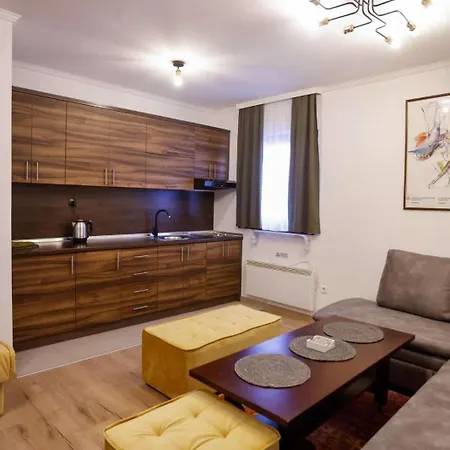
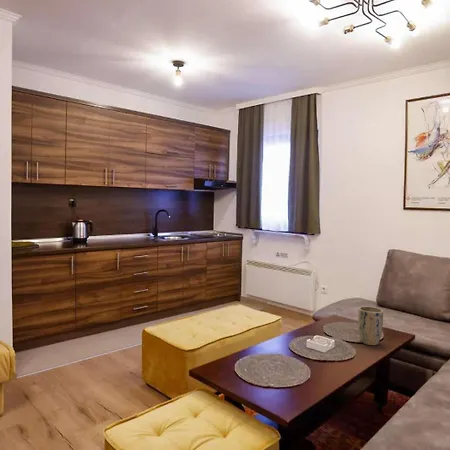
+ plant pot (370, 325)
